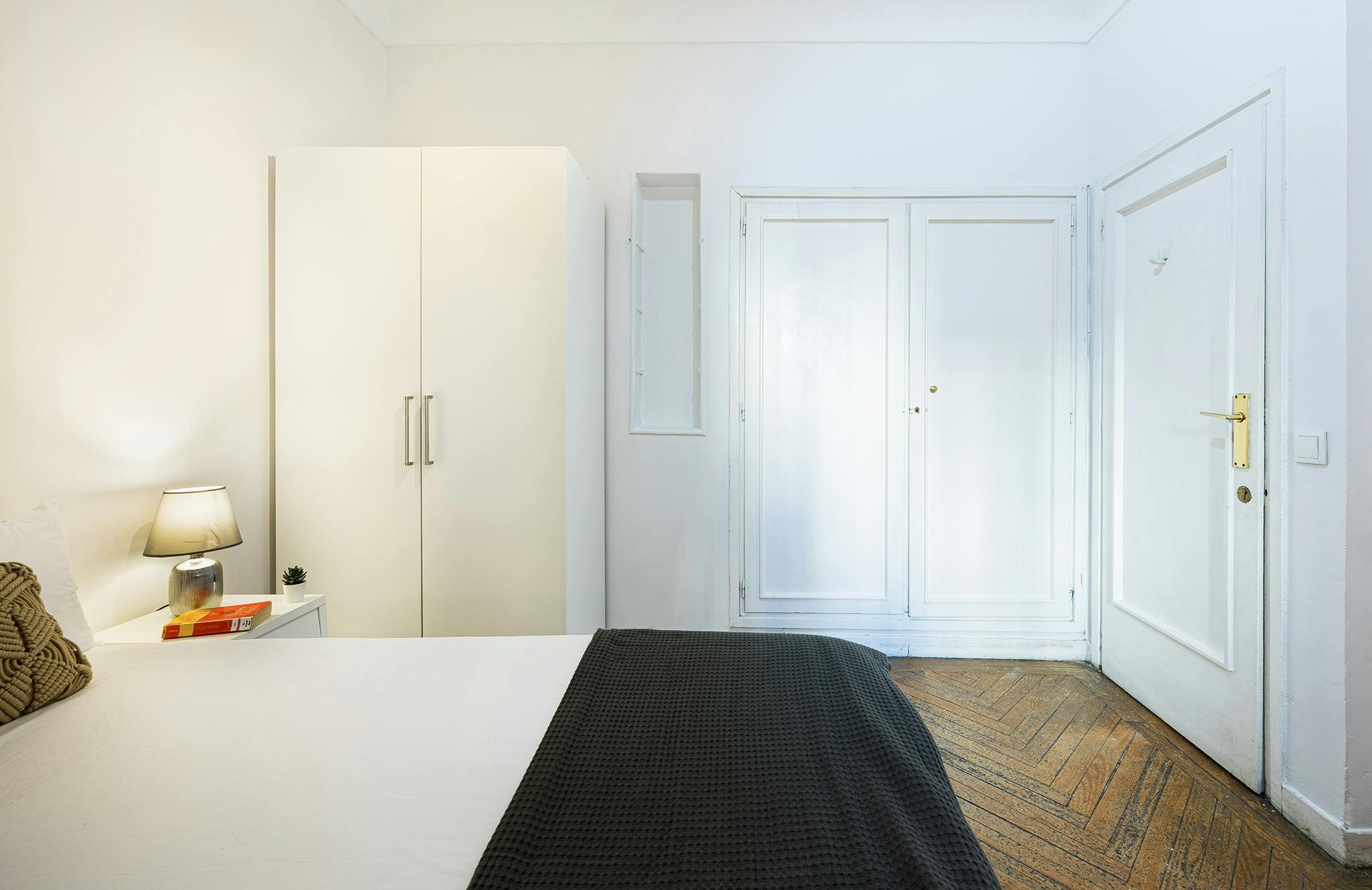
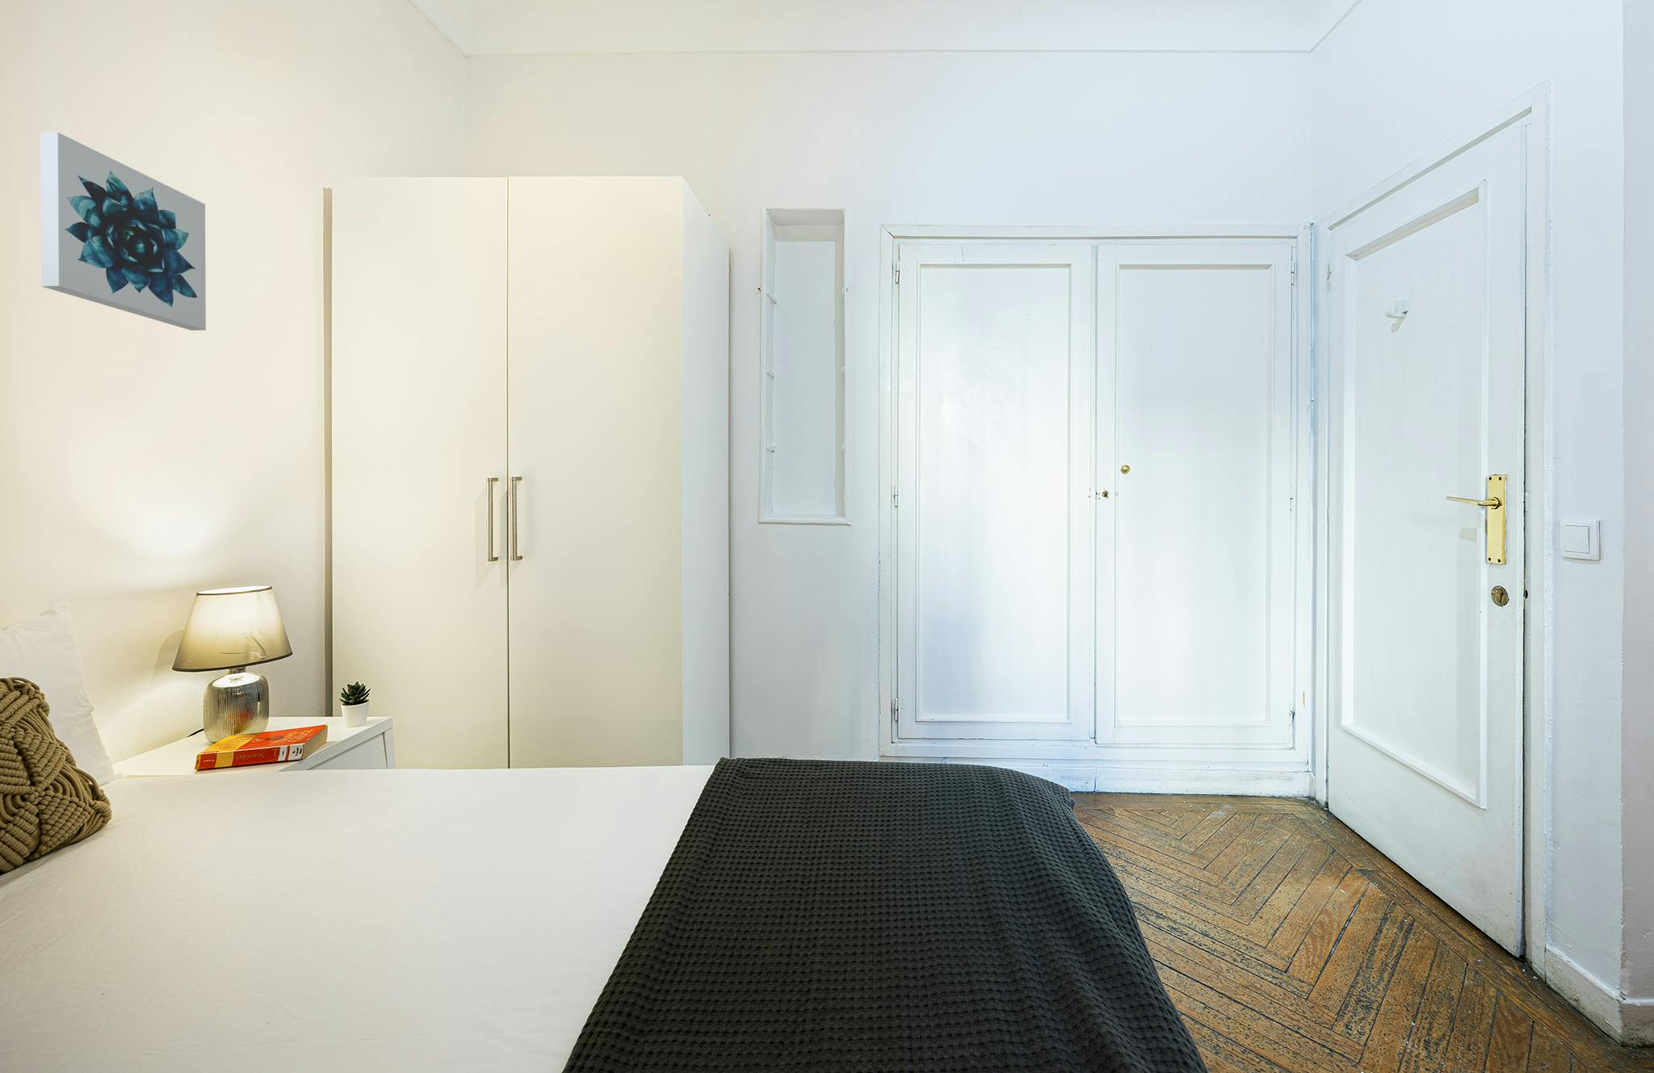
+ wall art (131, 241)
